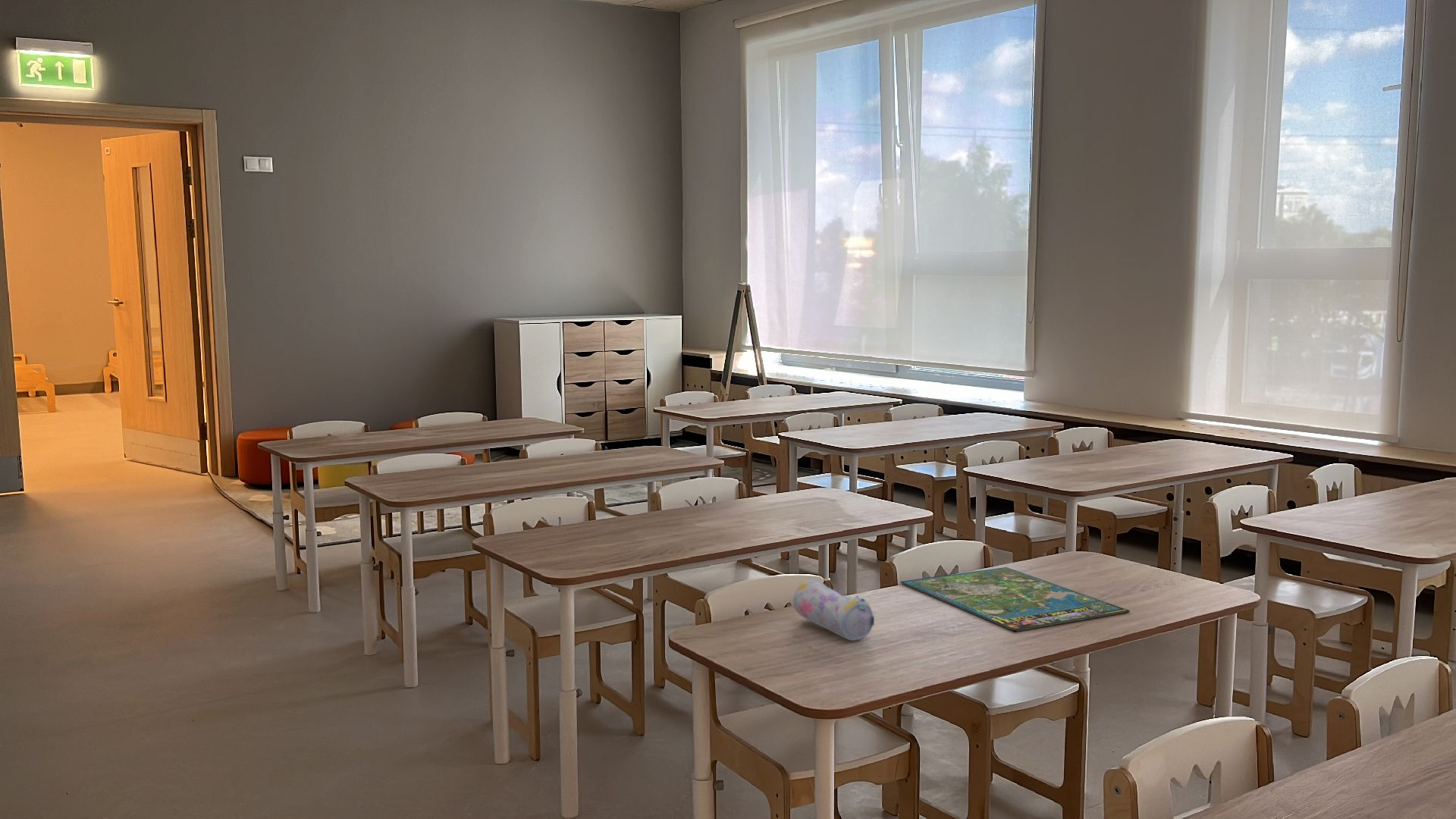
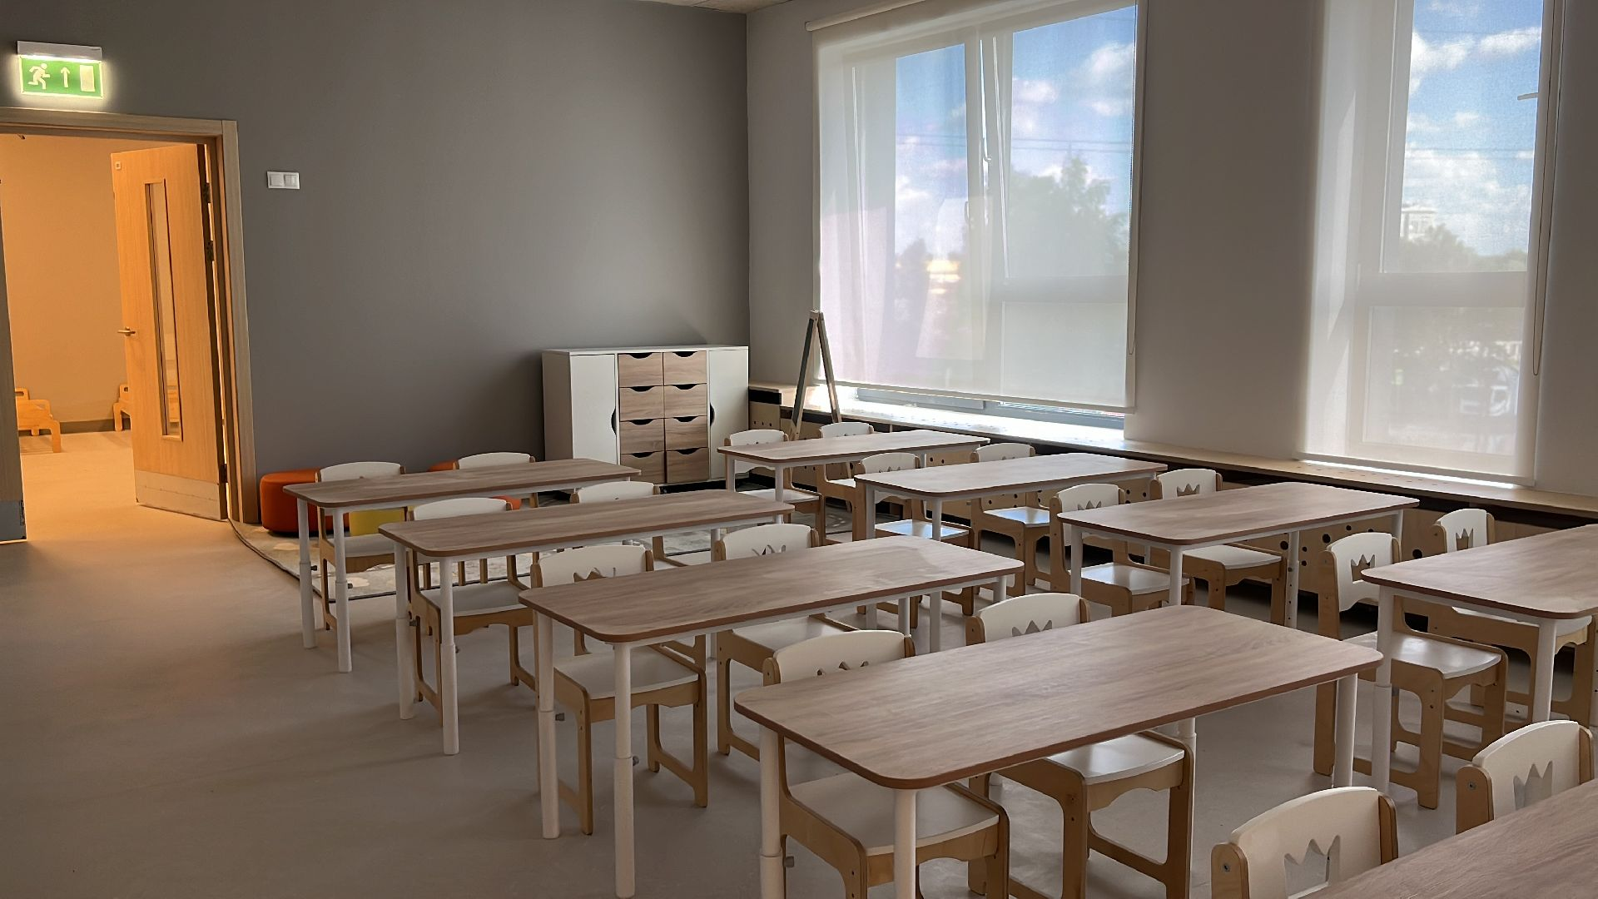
- board game (1009, 595)
- pencil case (832, 608)
